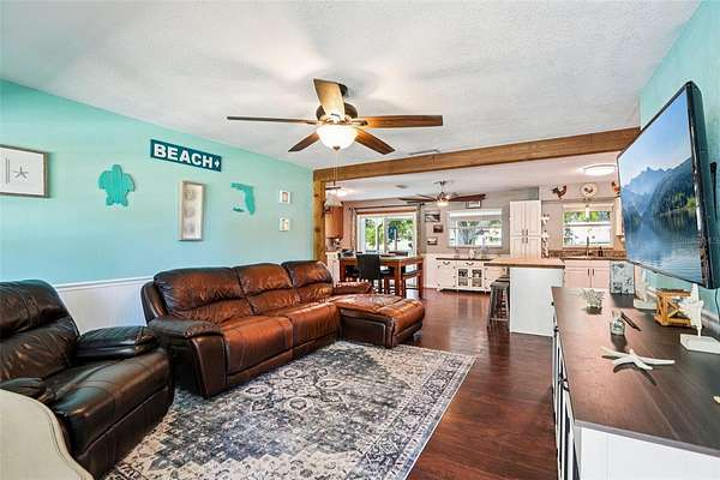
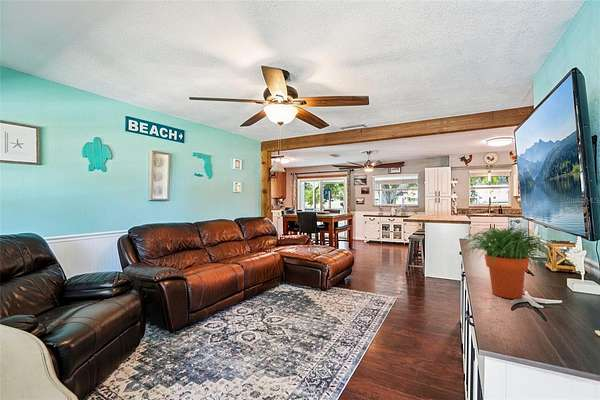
+ potted plant (507, 260)
